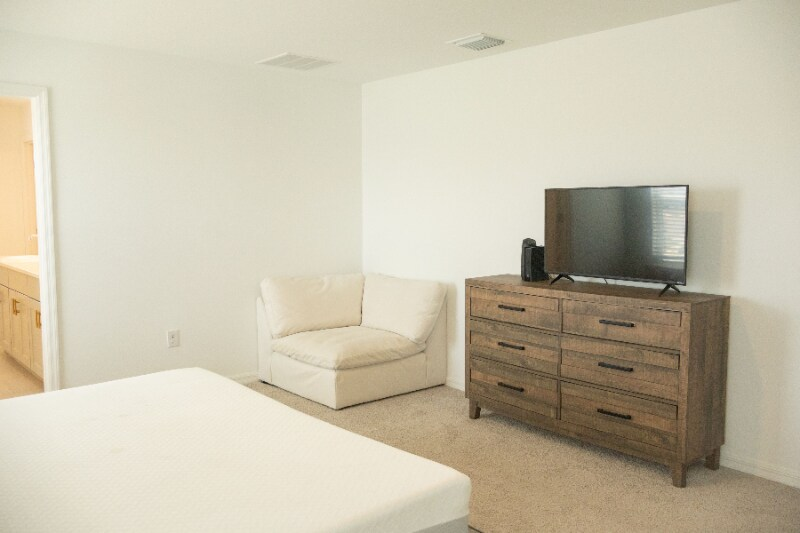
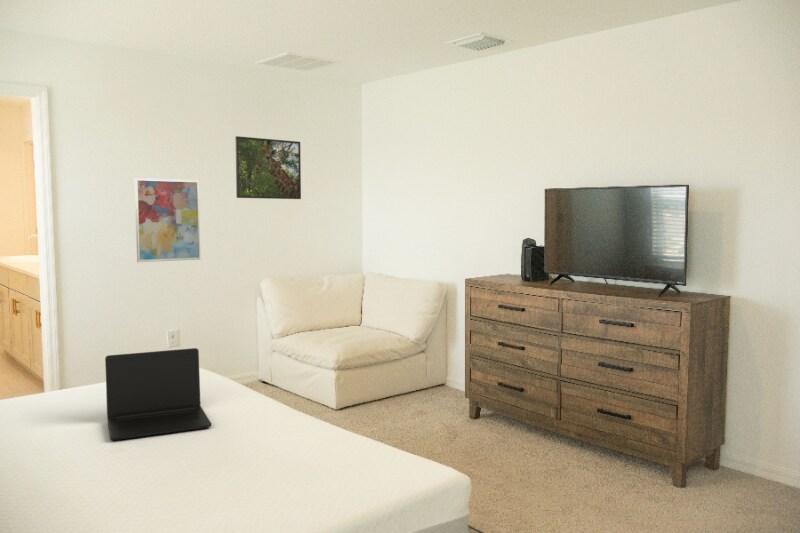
+ wall art (168, 220)
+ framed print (269, 168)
+ laptop (157, 391)
